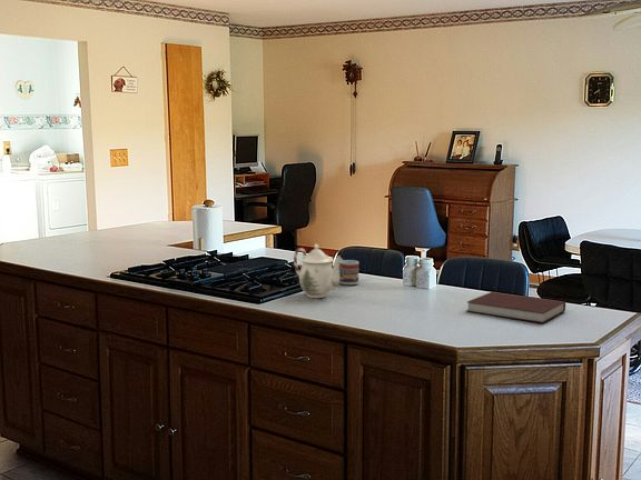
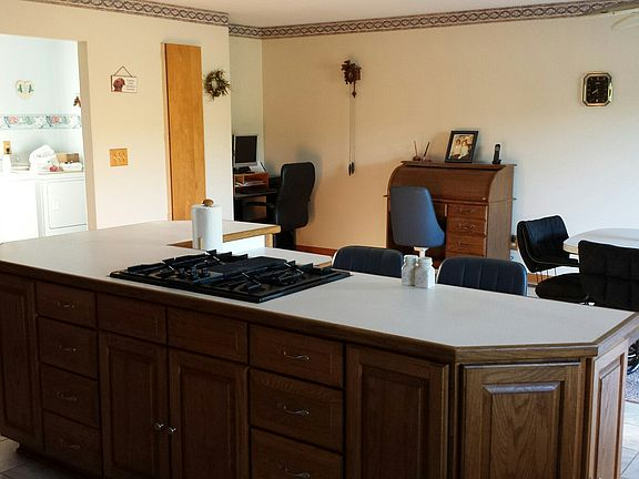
- teapot (317, 270)
- notebook (515, 306)
- cup (345, 271)
